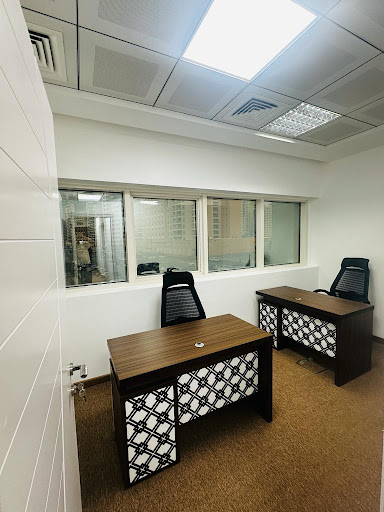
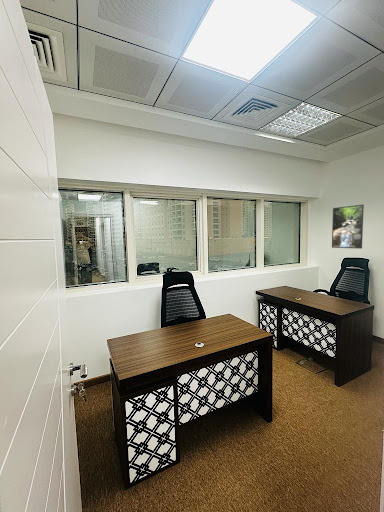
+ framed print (346, 227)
